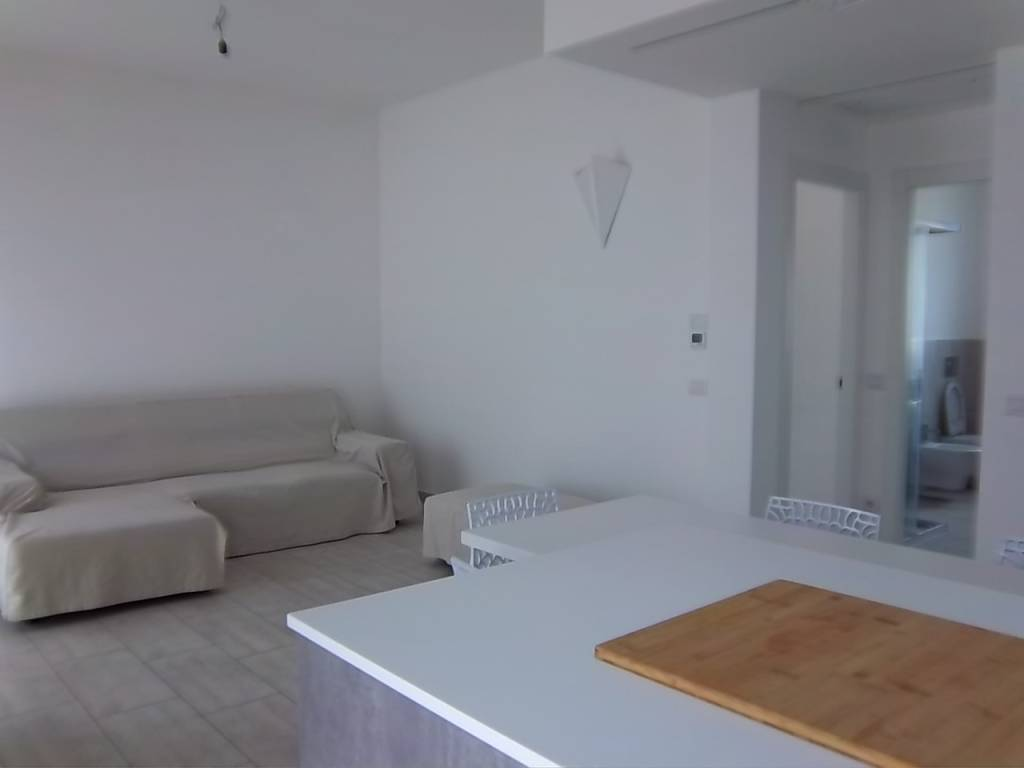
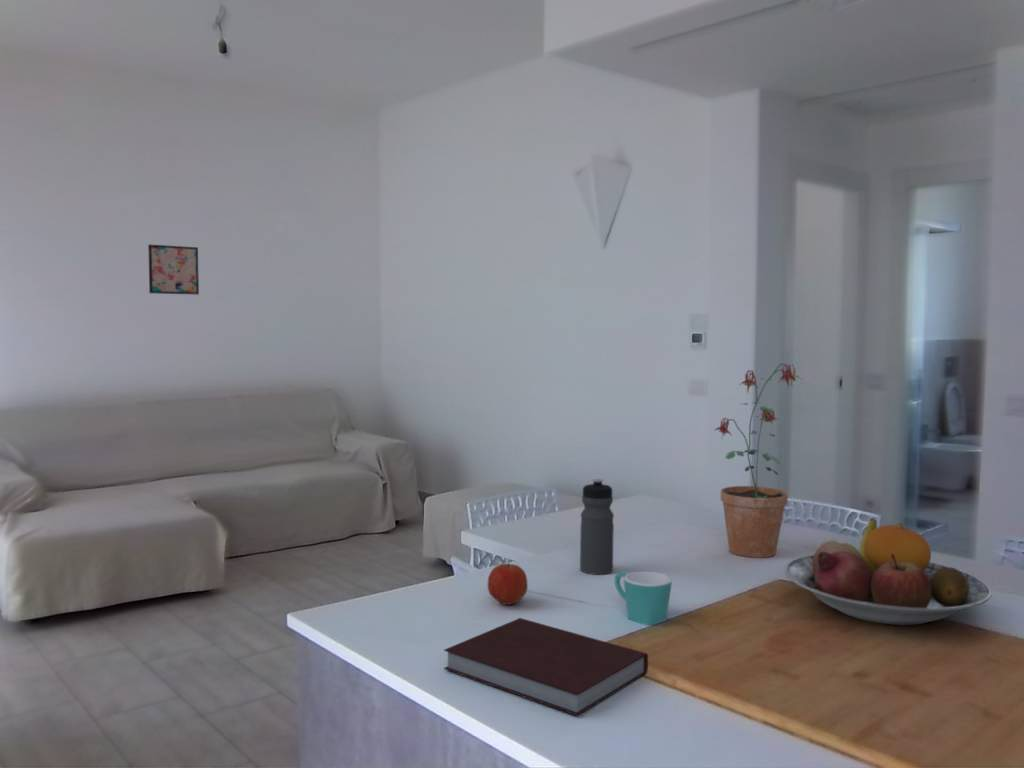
+ mug (639, 596)
+ apple (507, 582)
+ potted plant (752, 454)
+ notebook (545, 661)
+ wall art (174, 270)
+ water bottle (597, 525)
+ fruit bowl (883, 570)
